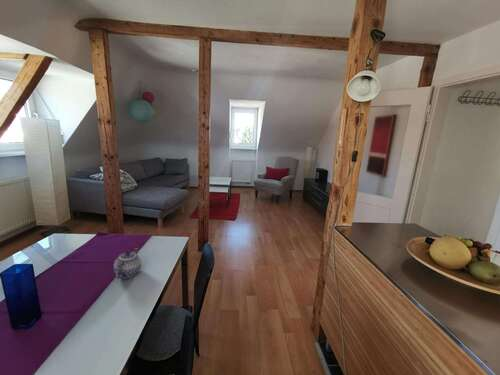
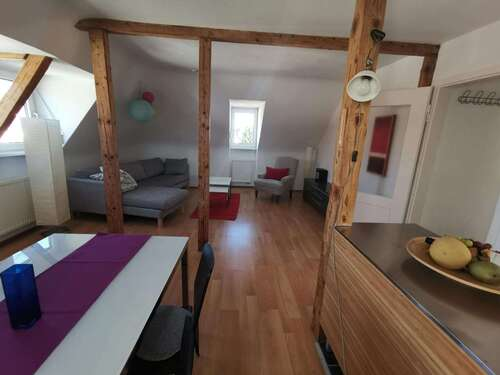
- teapot (127, 262)
